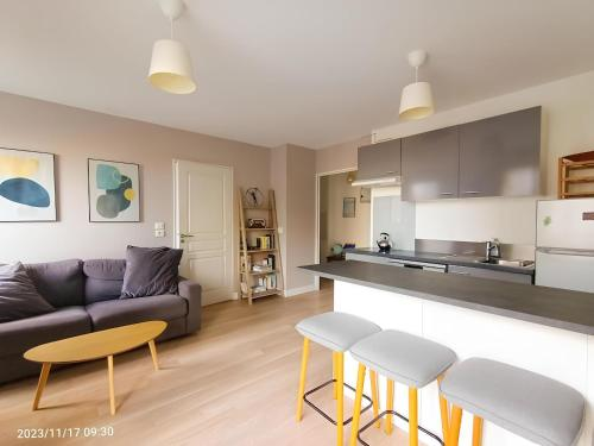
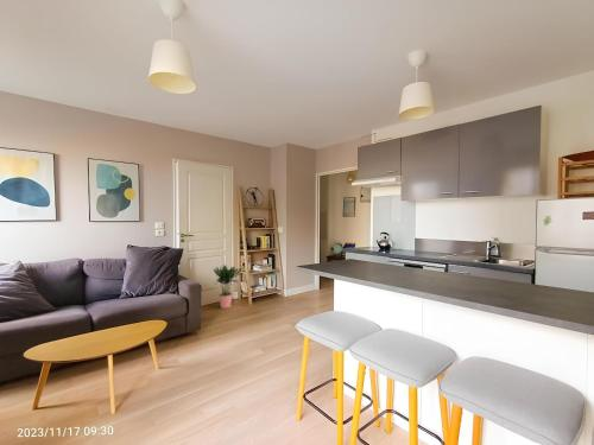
+ potted plant (225, 284)
